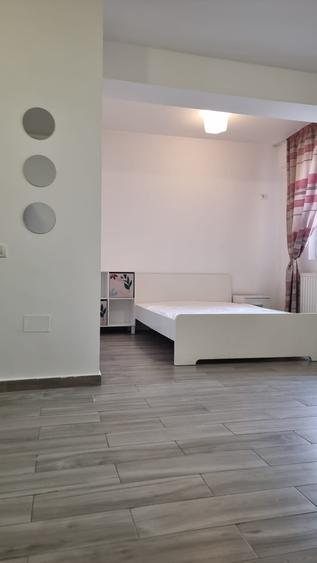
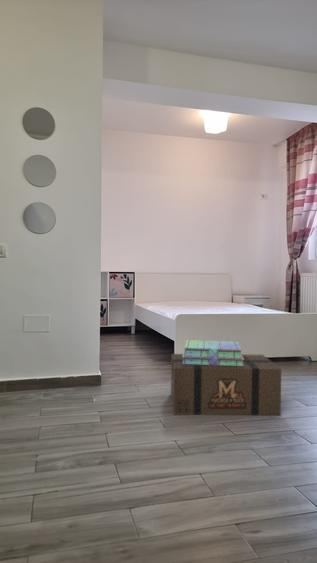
+ stack of books (212, 352)
+ cardboard box (221, 382)
